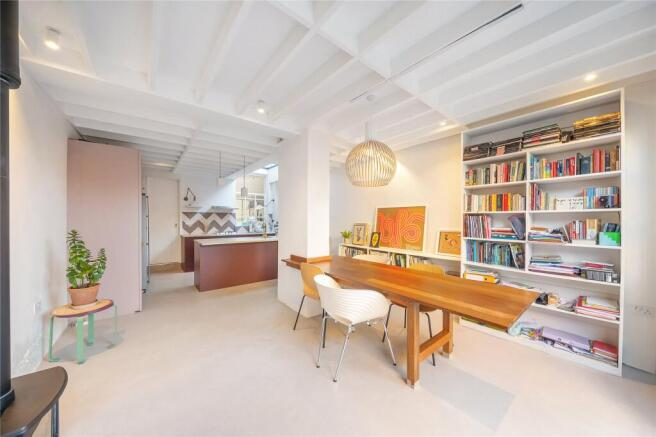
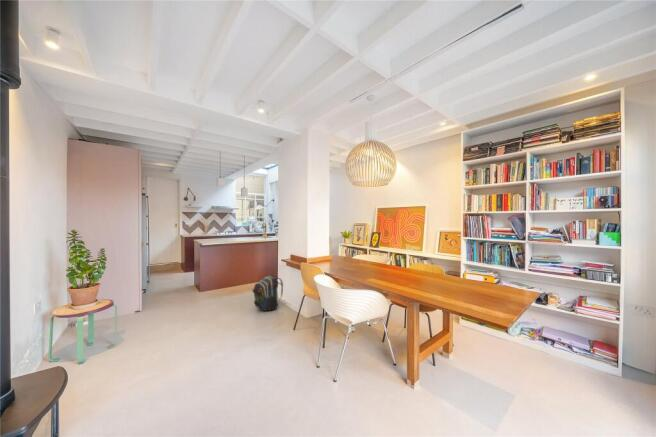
+ backpack (268, 292)
